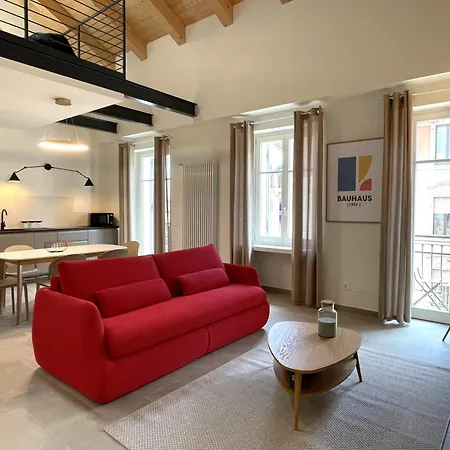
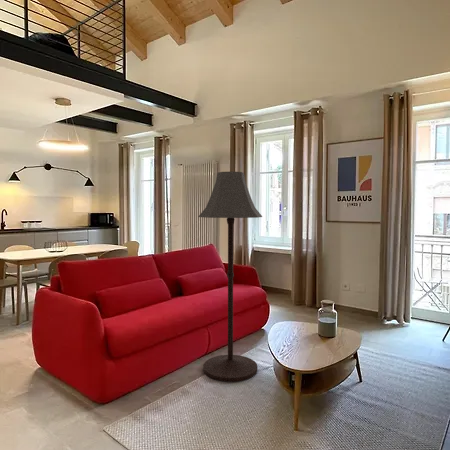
+ floor lamp (230, 272)
